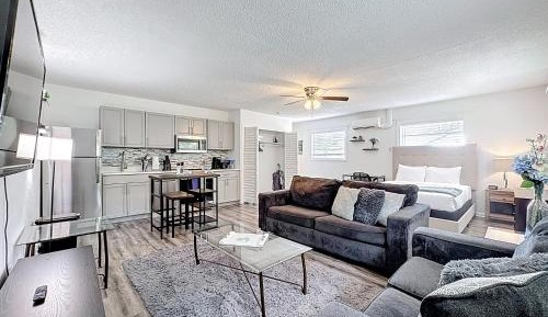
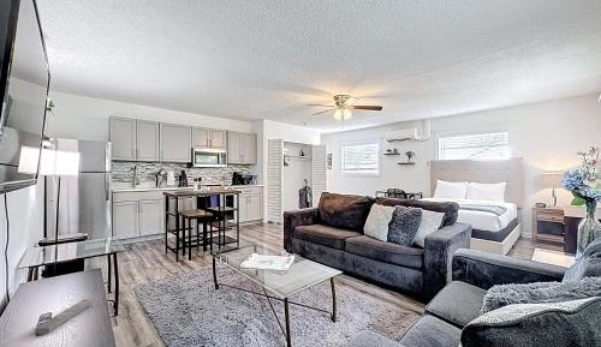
+ remote control (67, 315)
